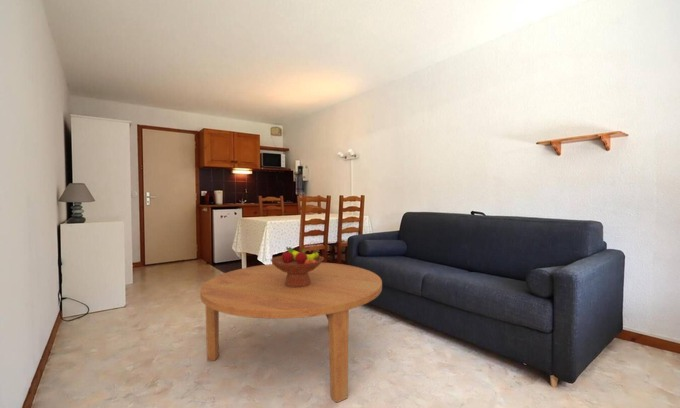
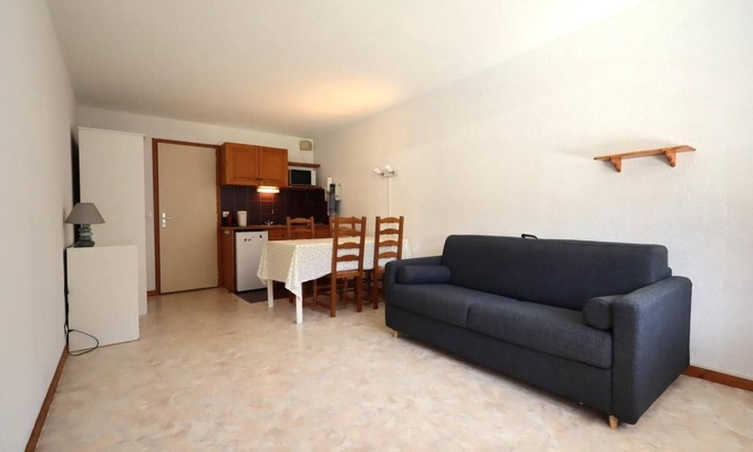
- coffee table (295, 317)
- fruit bowl (297, 266)
